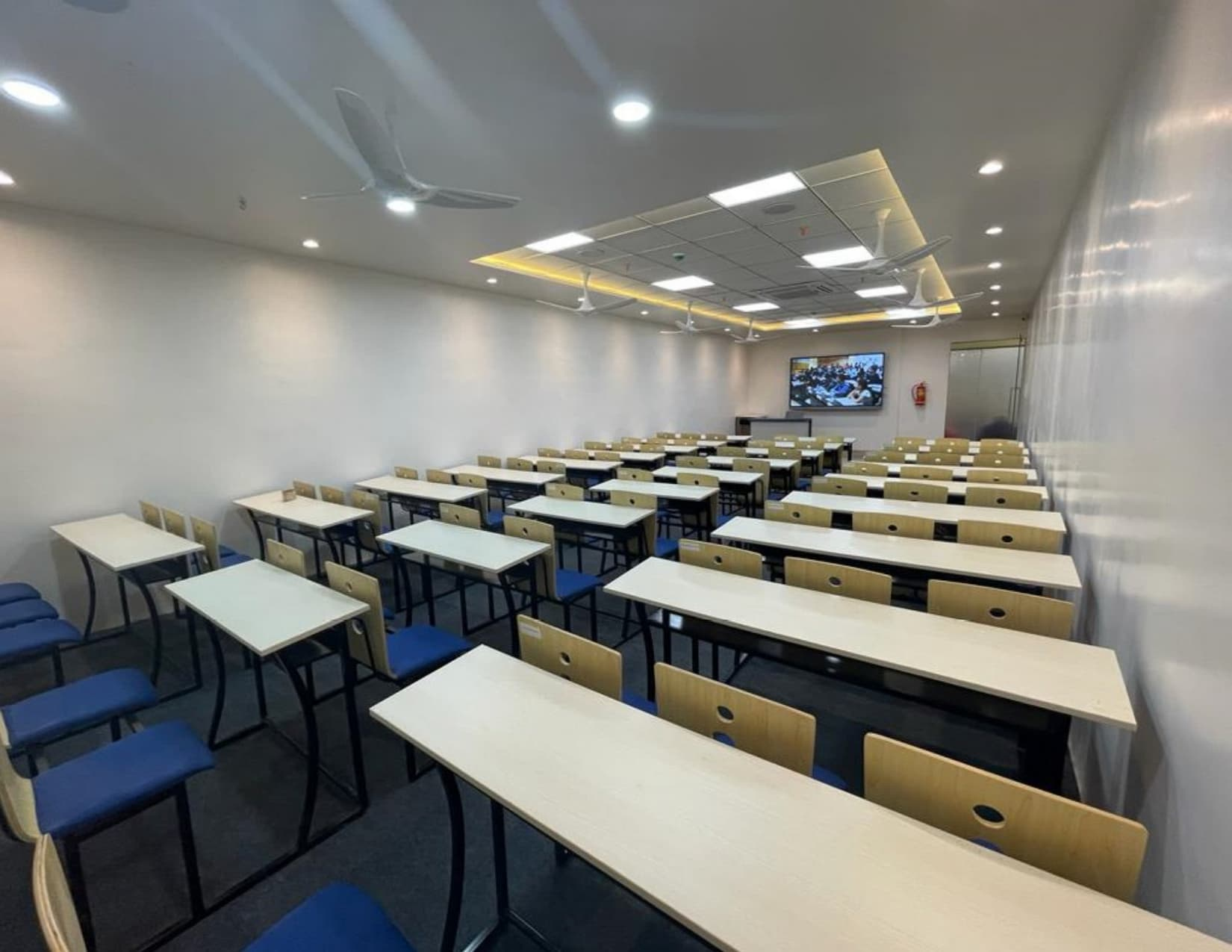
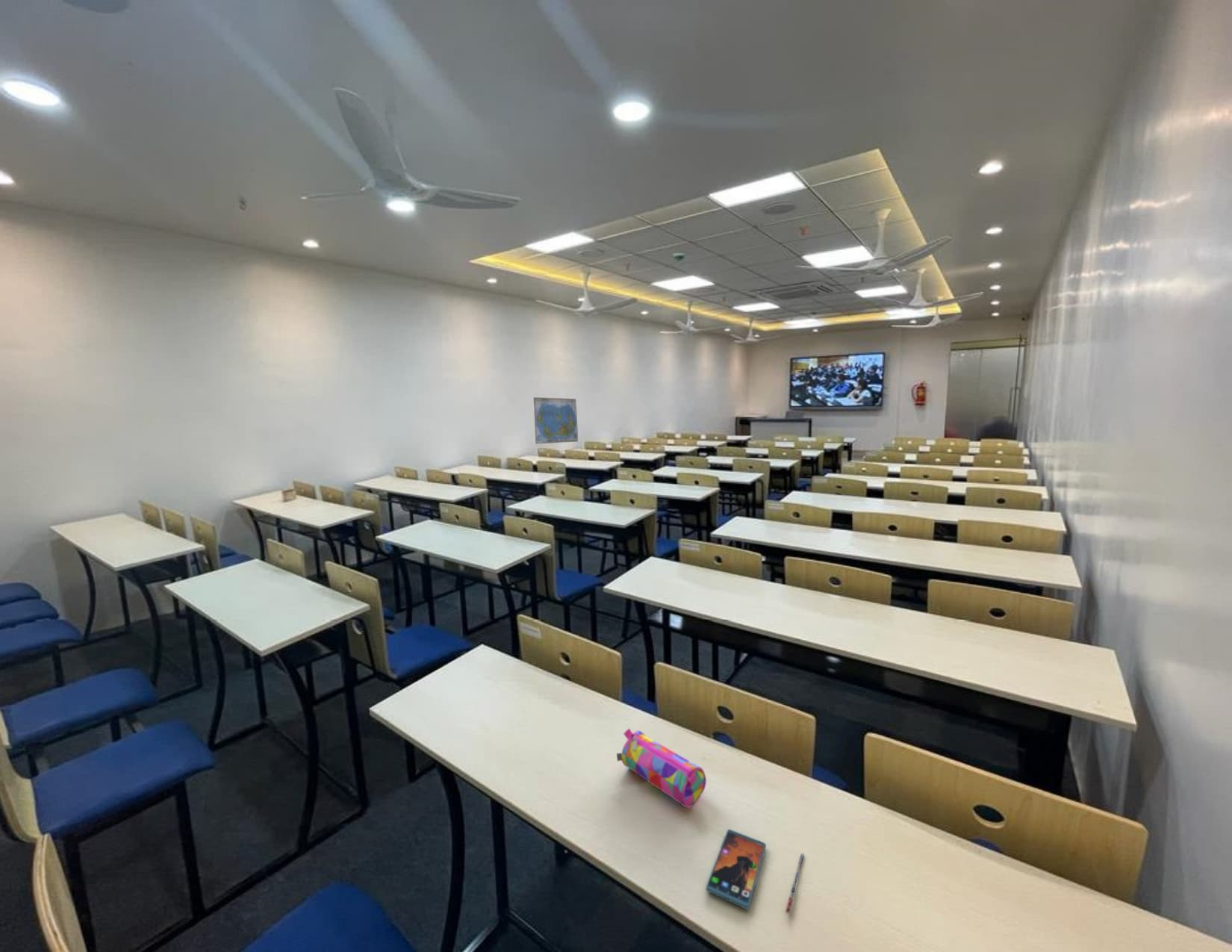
+ world map (556, 420)
+ pencil case (660, 766)
+ pen (795, 880)
+ smartphone (737, 865)
